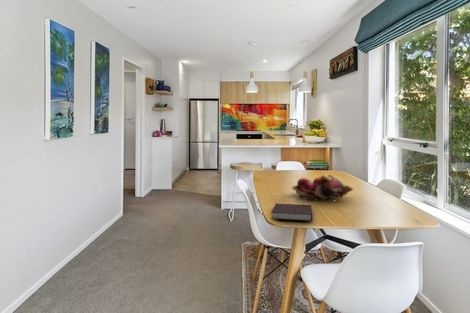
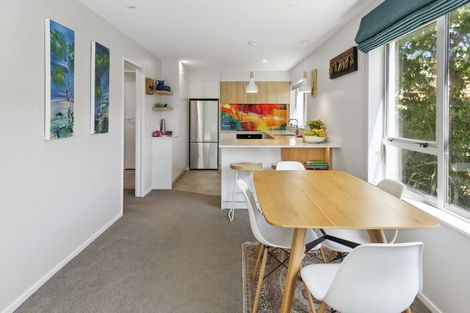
- fruit basket (322, 186)
- notebook (292, 211)
